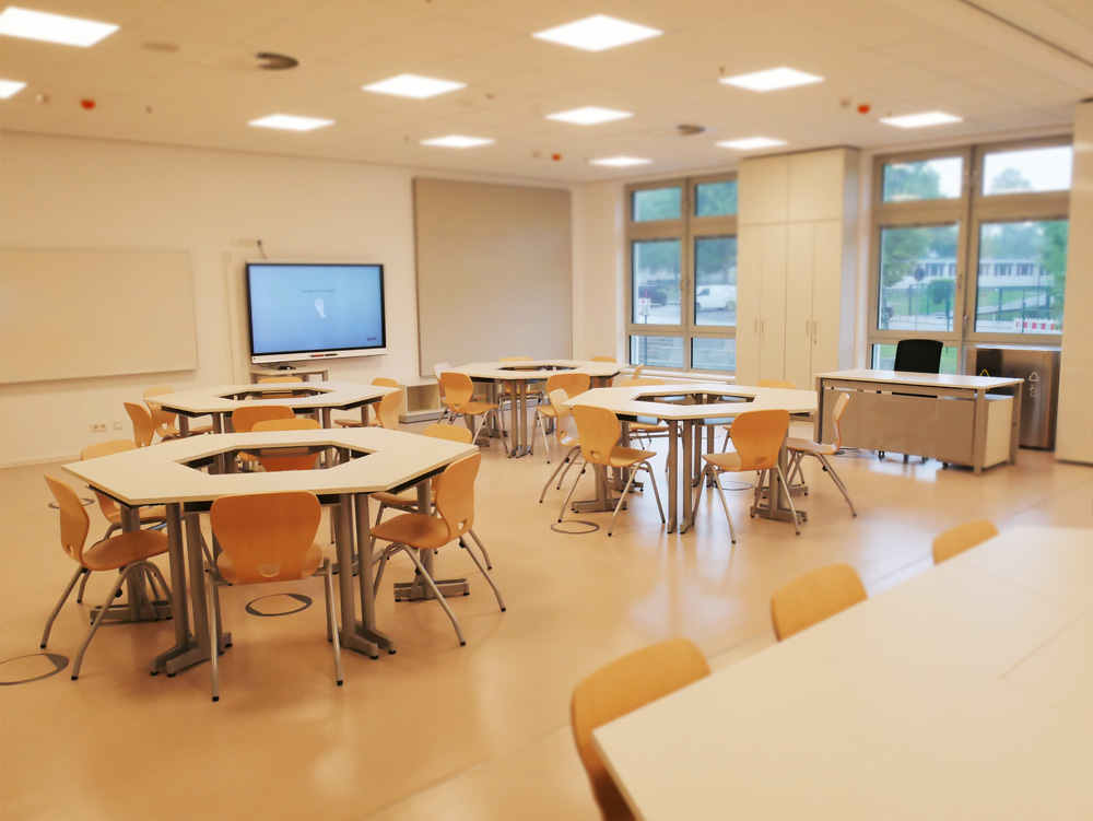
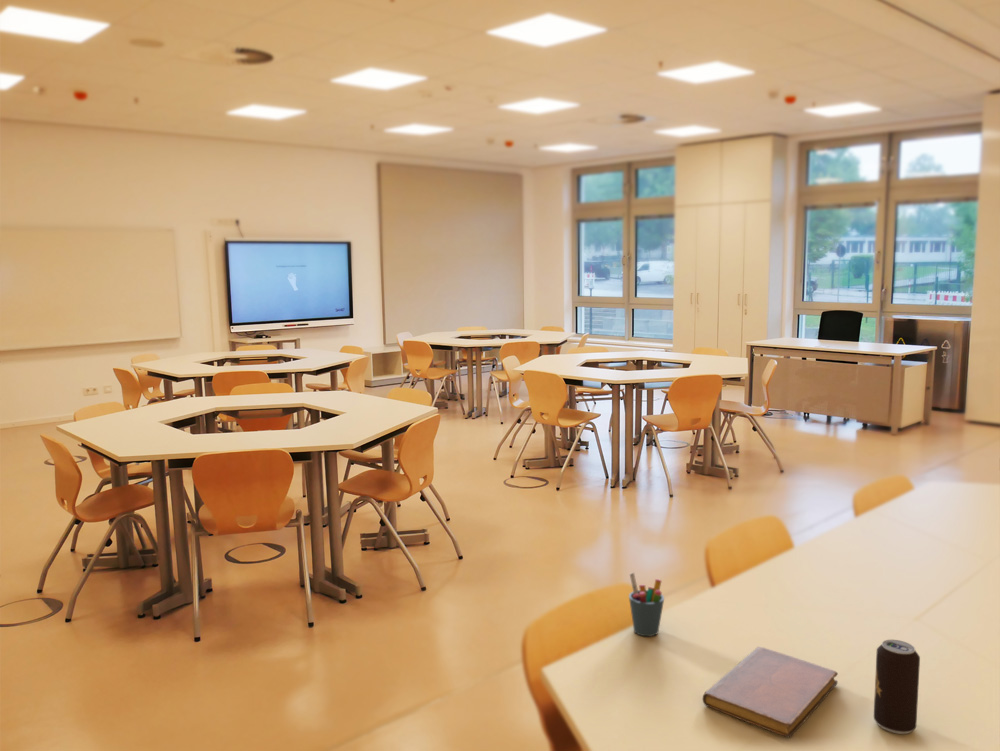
+ beverage can (896, 685)
+ notebook (771, 687)
+ pen holder (646, 604)
